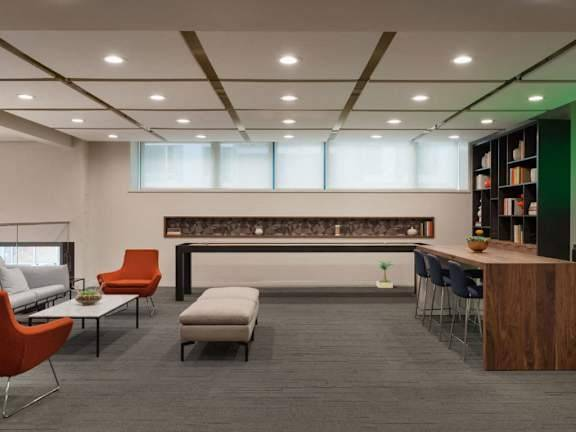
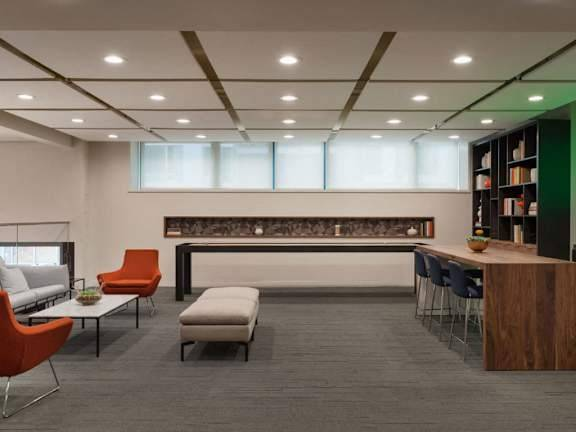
- potted plant (385, 273)
